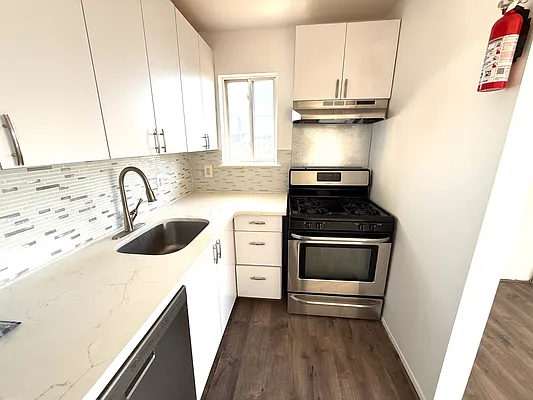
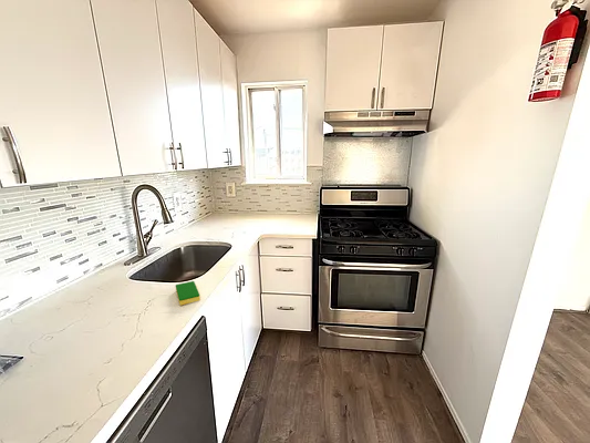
+ dish sponge (187, 291)
